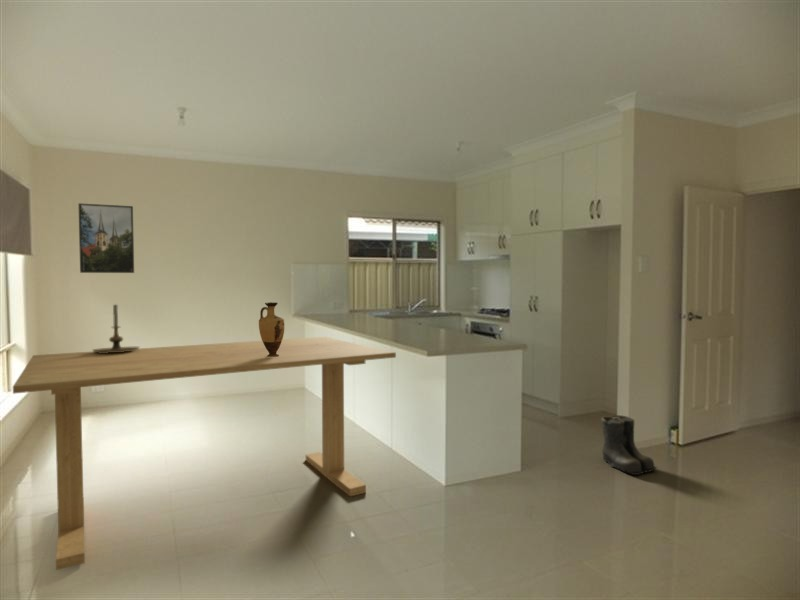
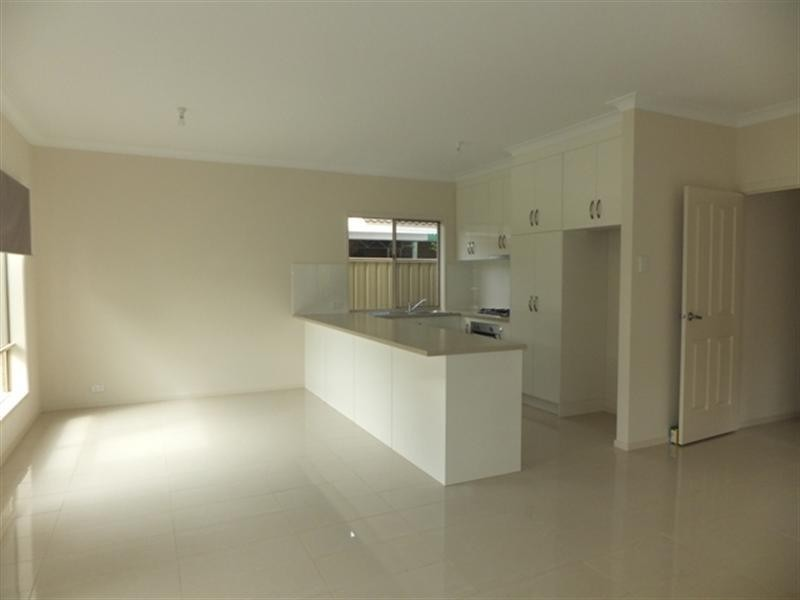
- boots (626, 442)
- dining table (215, 374)
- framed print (107, 238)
- vase (271, 329)
- candle holder (116, 328)
